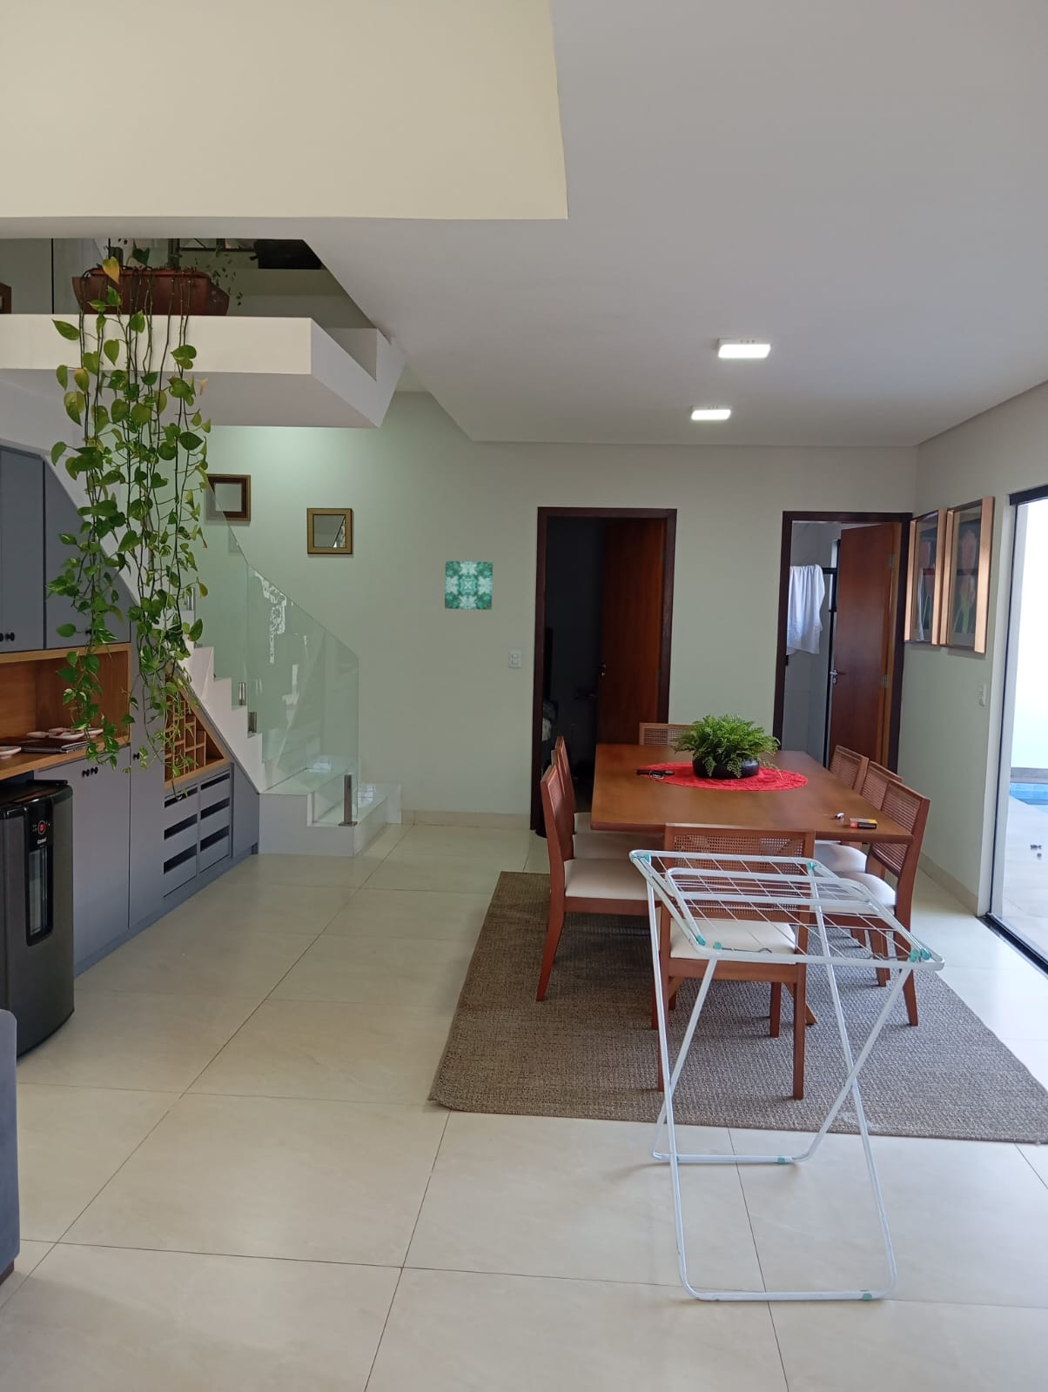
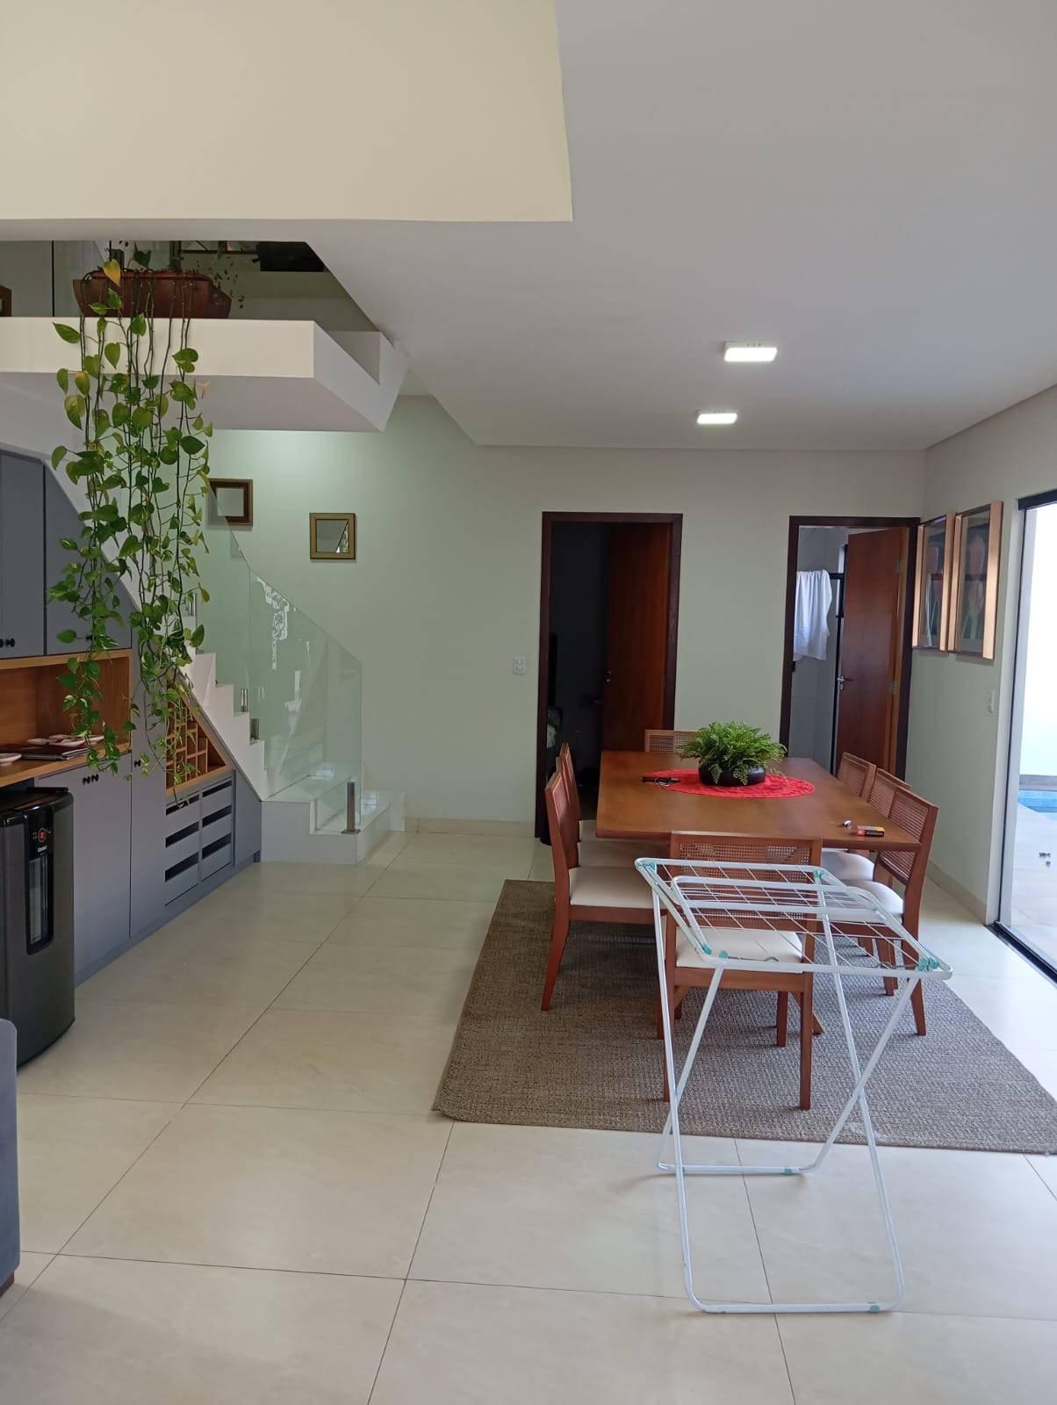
- wall art (468, 585)
